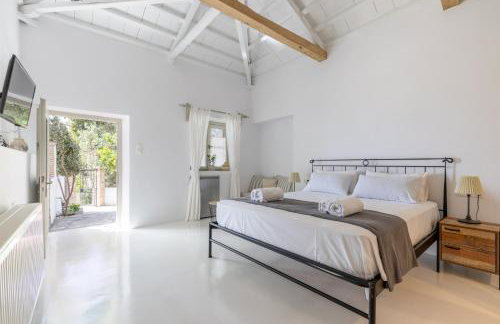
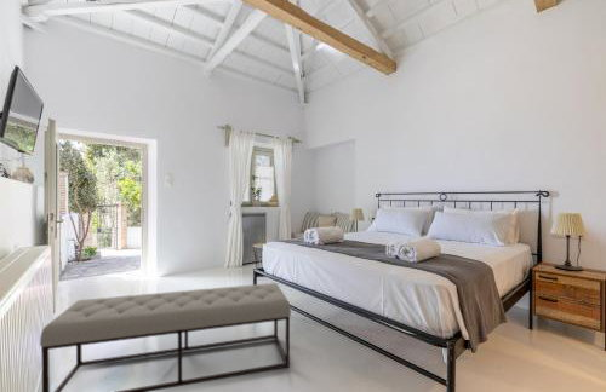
+ bench (183, 332)
